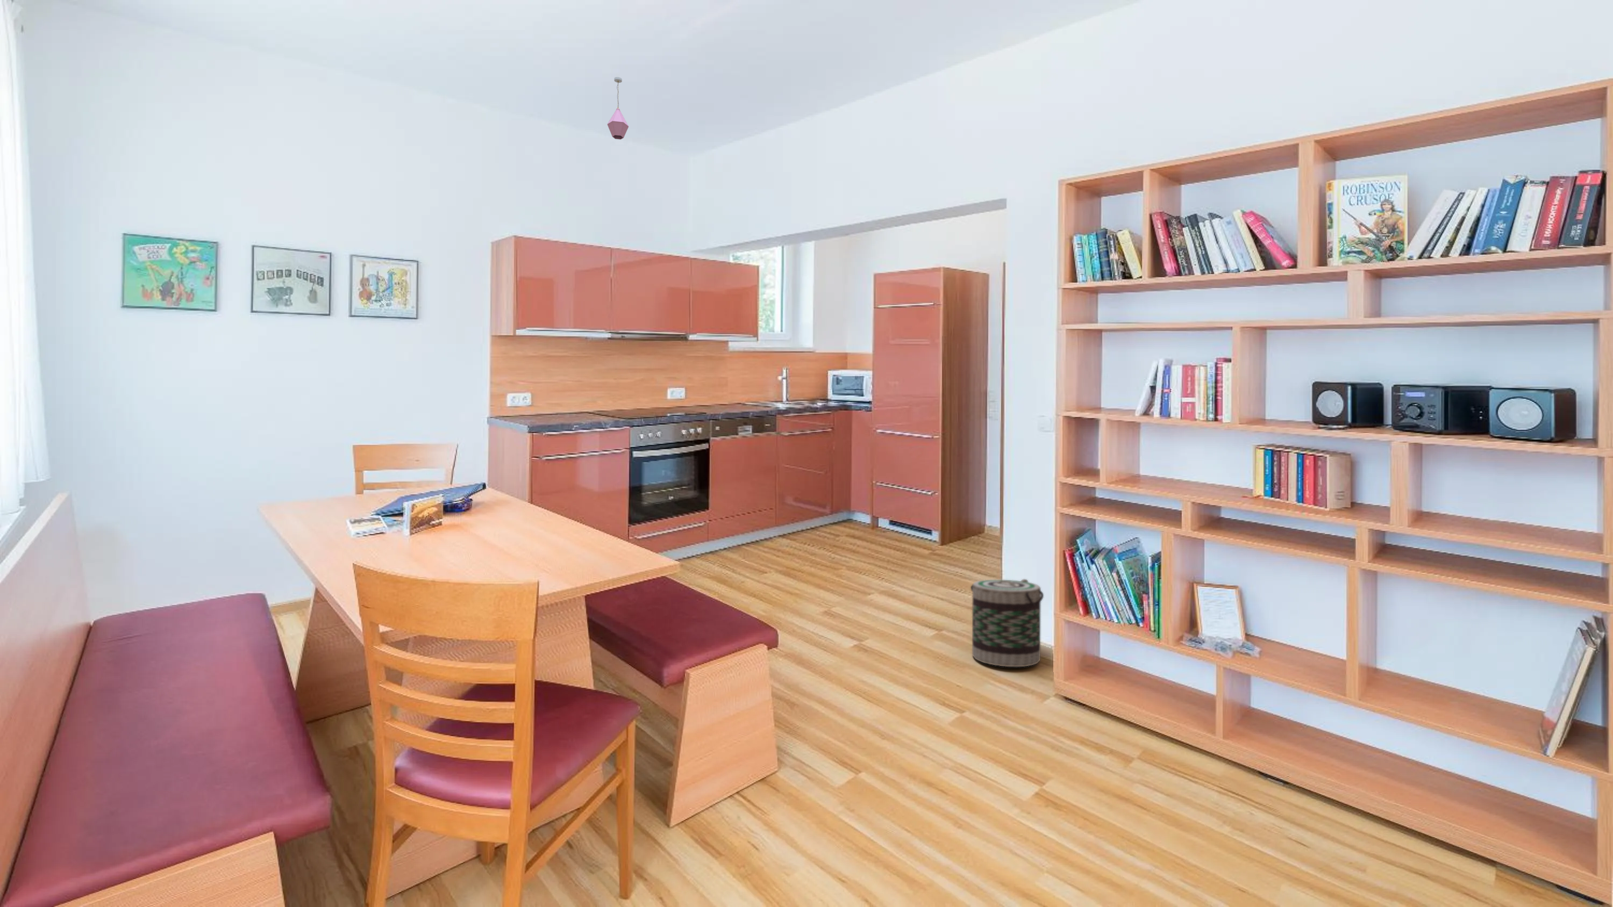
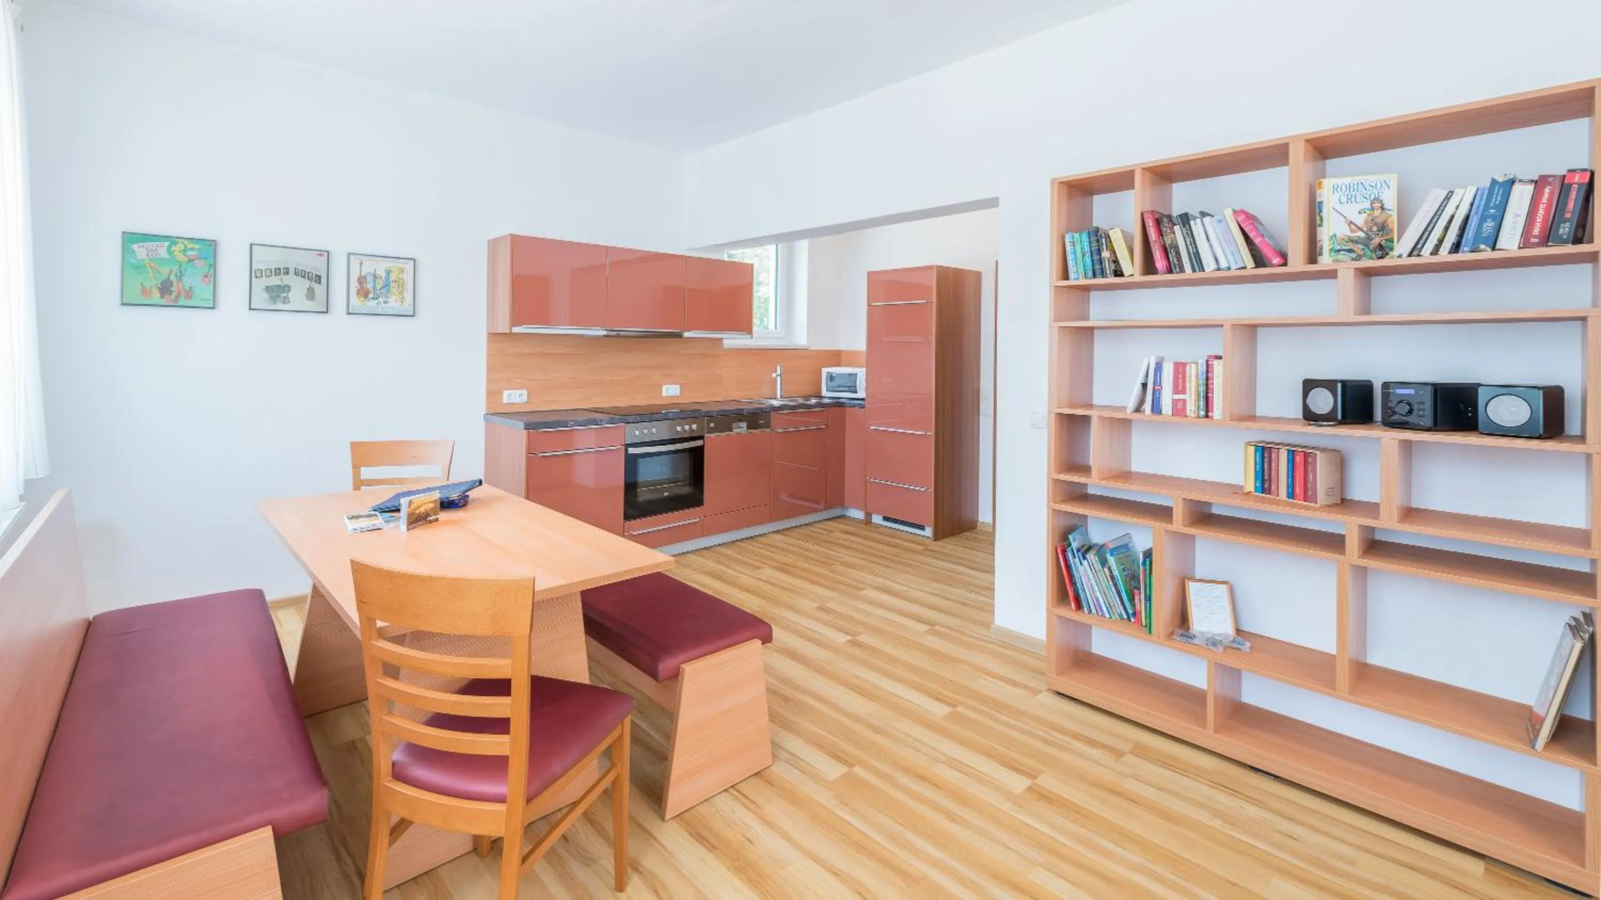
- basket (1007, 619)
- pendant light (618, 109)
